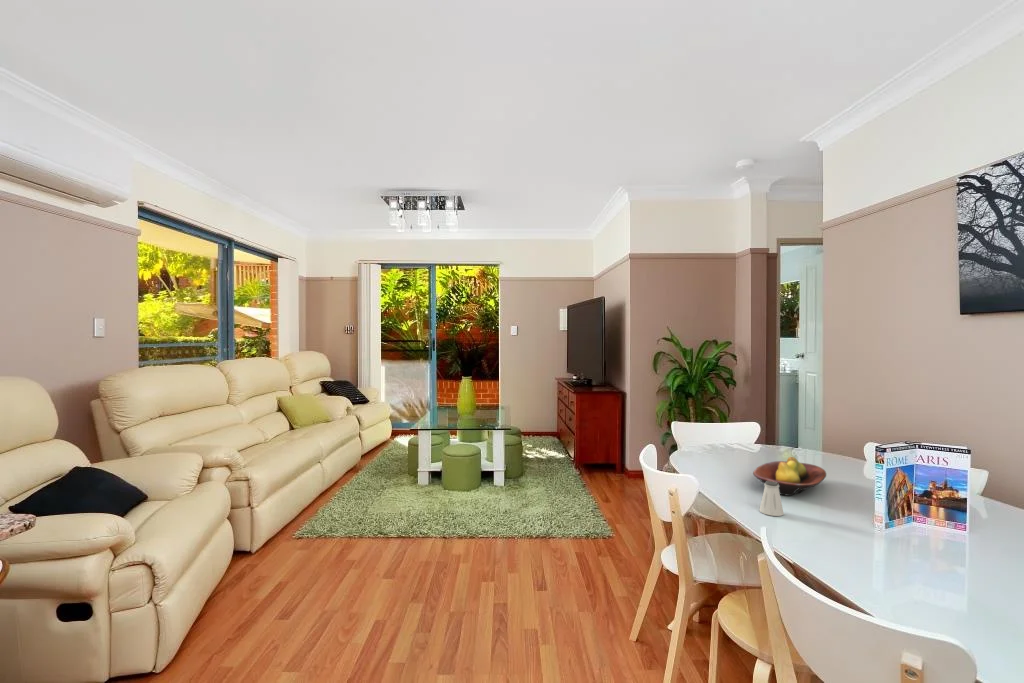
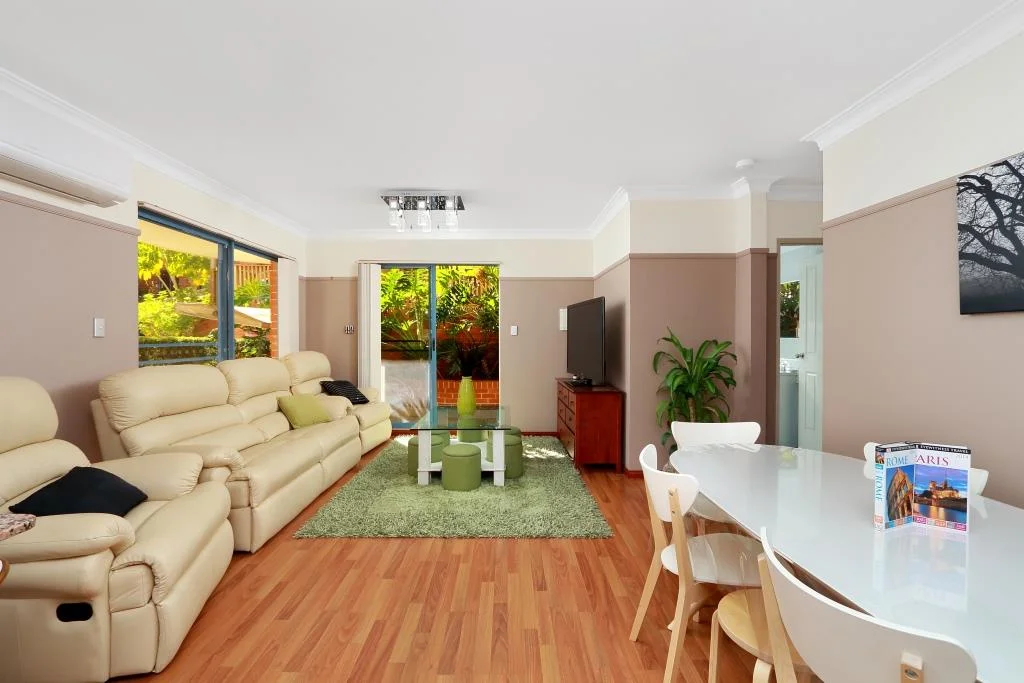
- fruit bowl (789, 473)
- saltshaker (771, 497)
